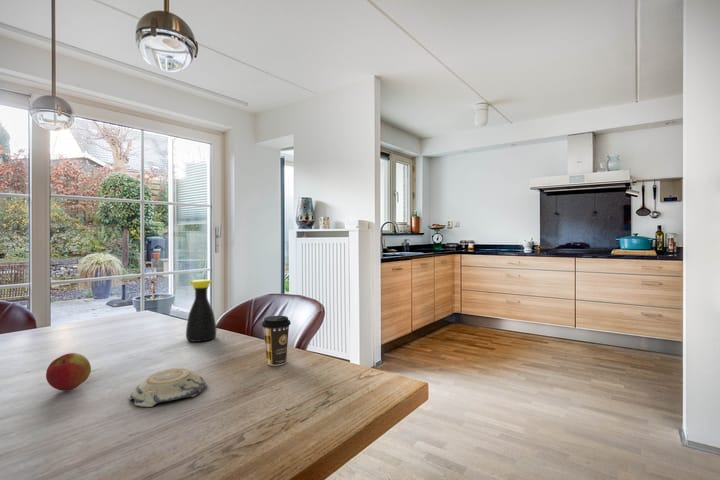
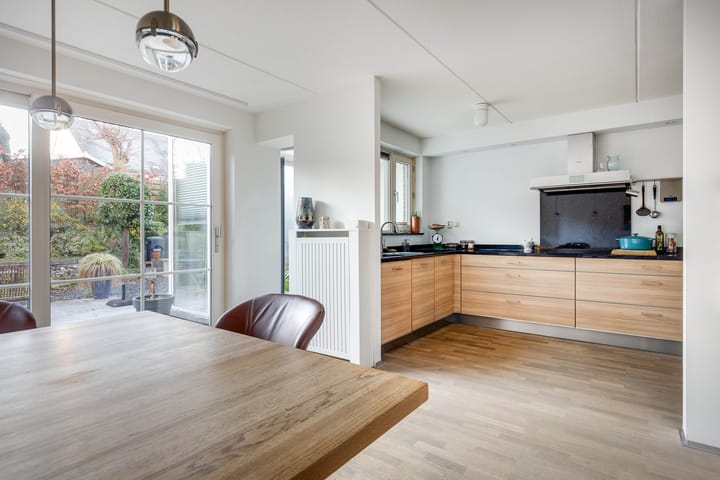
- apple (69, 371)
- bottle (201, 309)
- coffee cup (276, 340)
- decorative bowl (169, 383)
